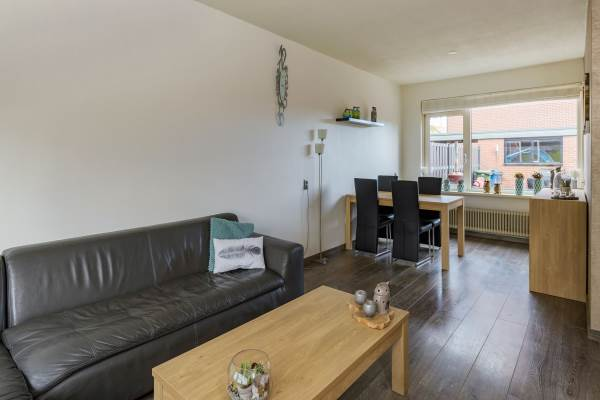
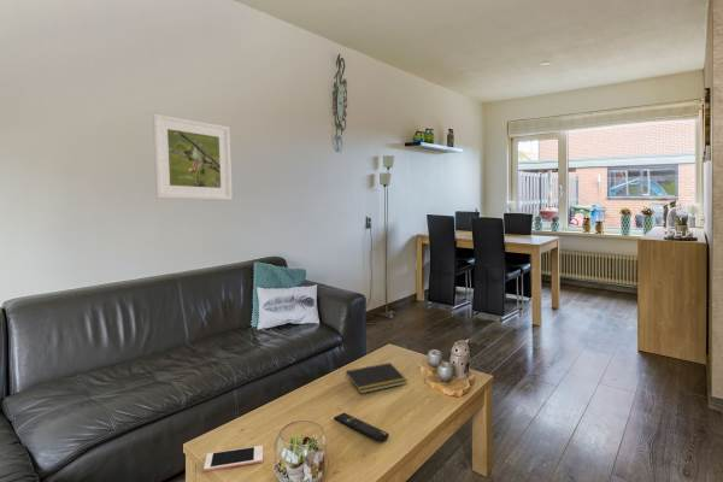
+ notepad (376, 376)
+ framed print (194, 159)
+ remote control (360, 427)
+ cell phone (234, 457)
